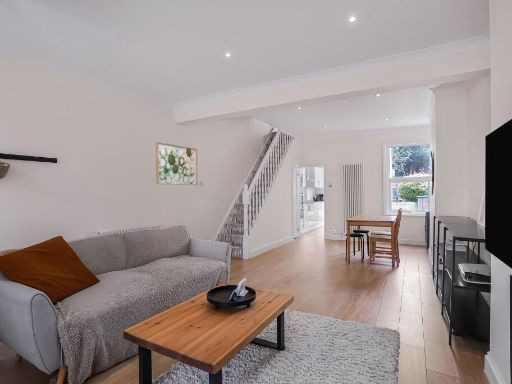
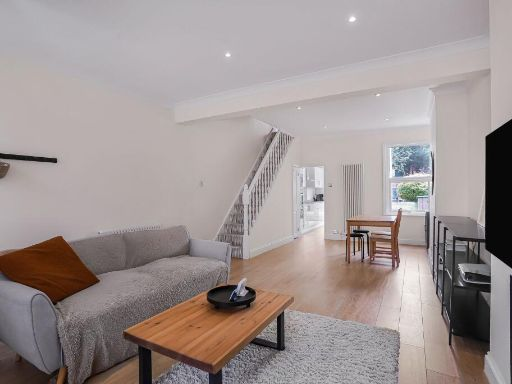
- wall art (178, 165)
